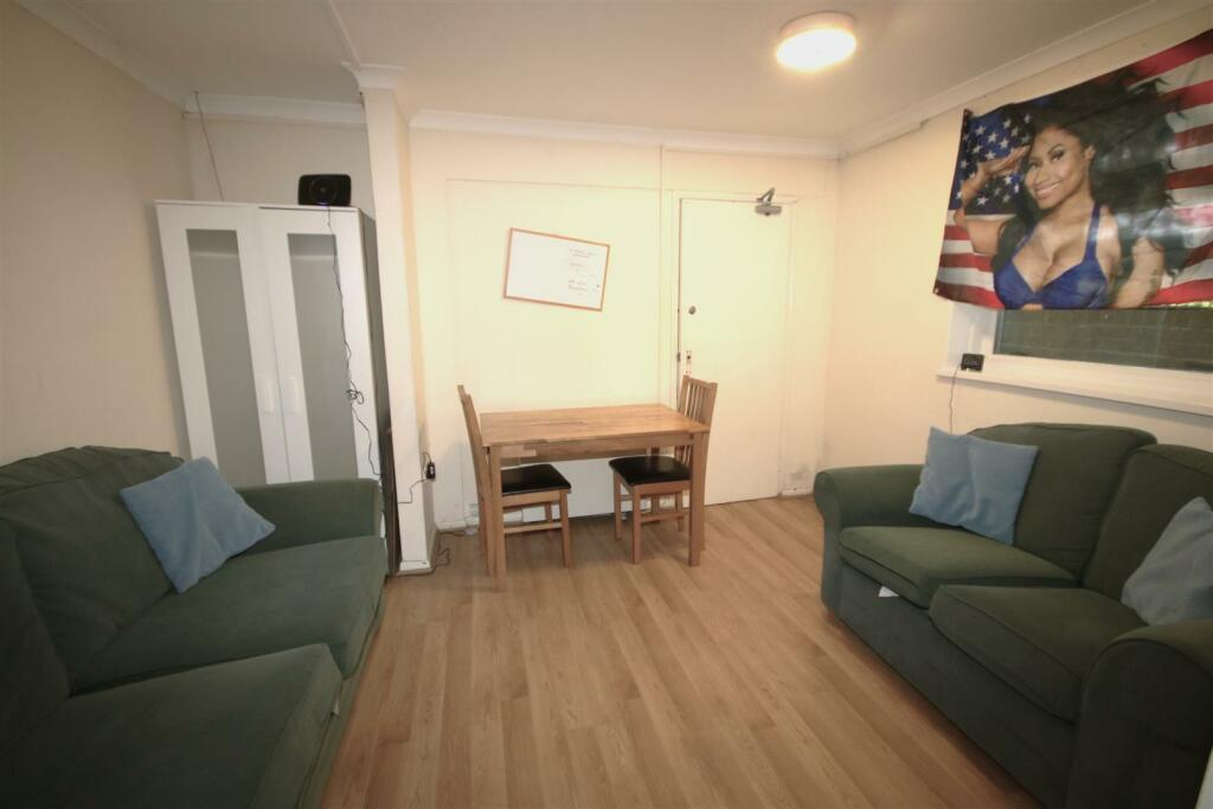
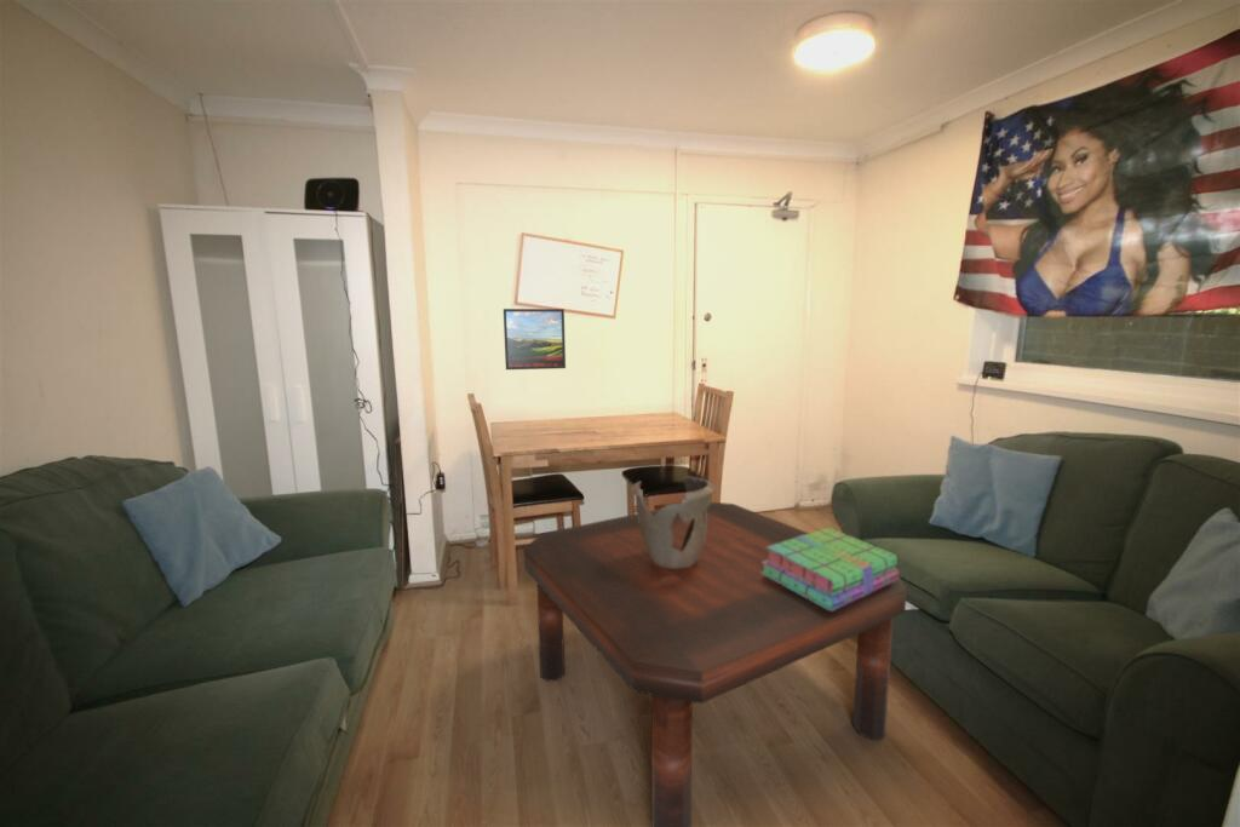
+ decorative bowl (672, 521)
+ stack of books (828, 564)
+ coffee table (699, 627)
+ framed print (534, 339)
